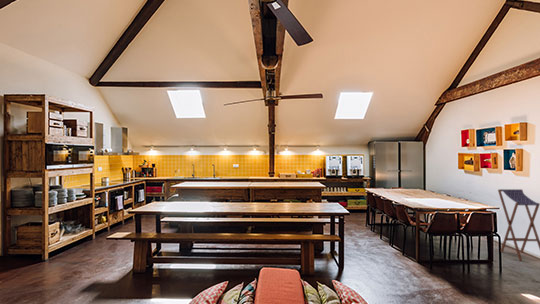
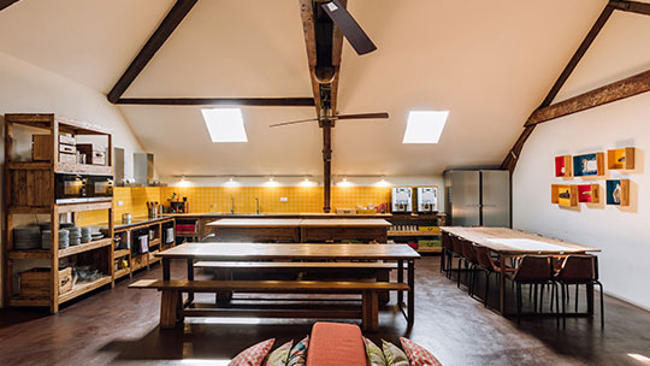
- stool (512, 221)
